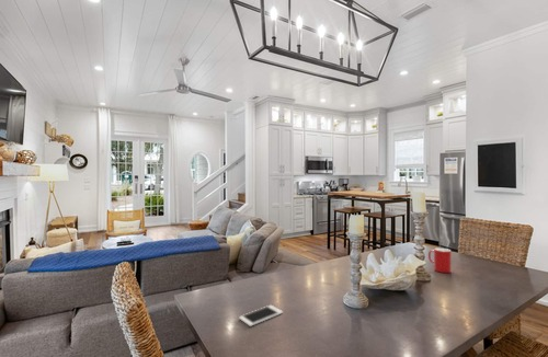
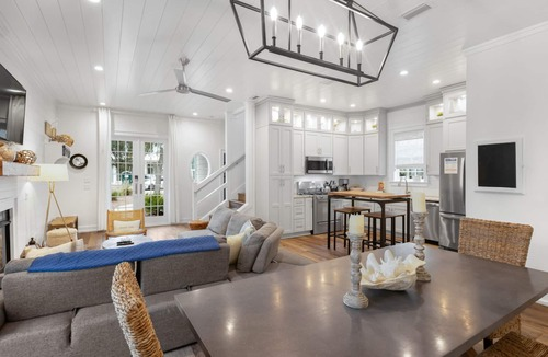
- cell phone (261, 314)
- cup (439, 258)
